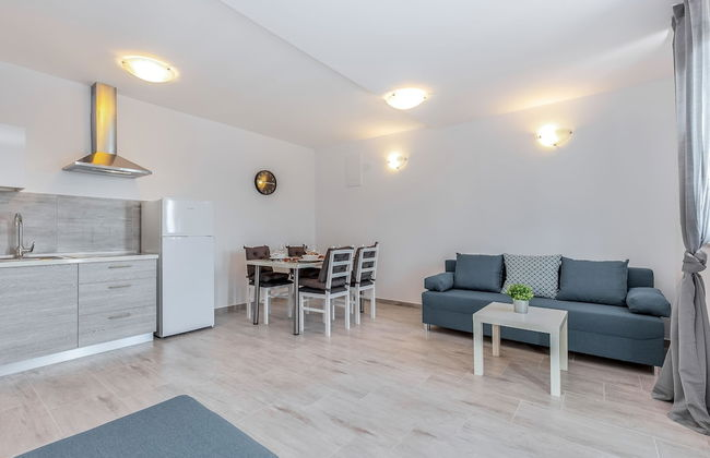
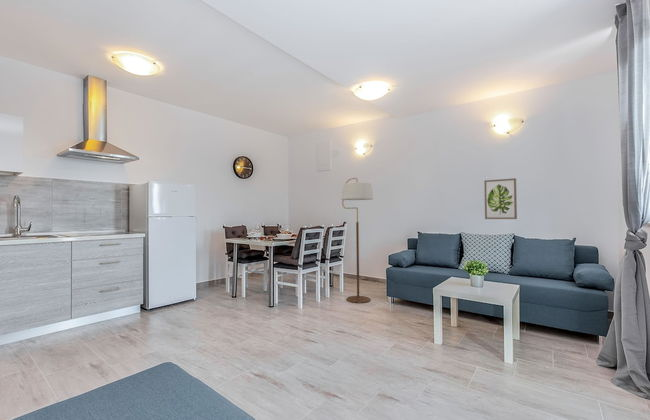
+ floor lamp (356, 238)
+ wall art (500, 199)
